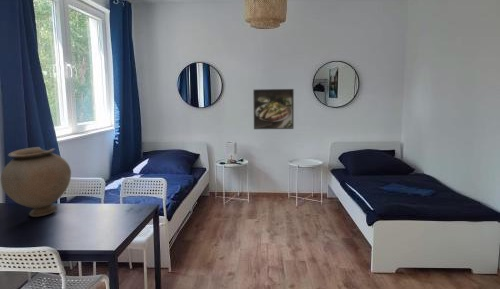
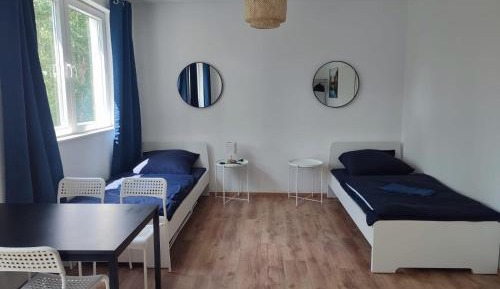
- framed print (273, 109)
- vase (37, 181)
